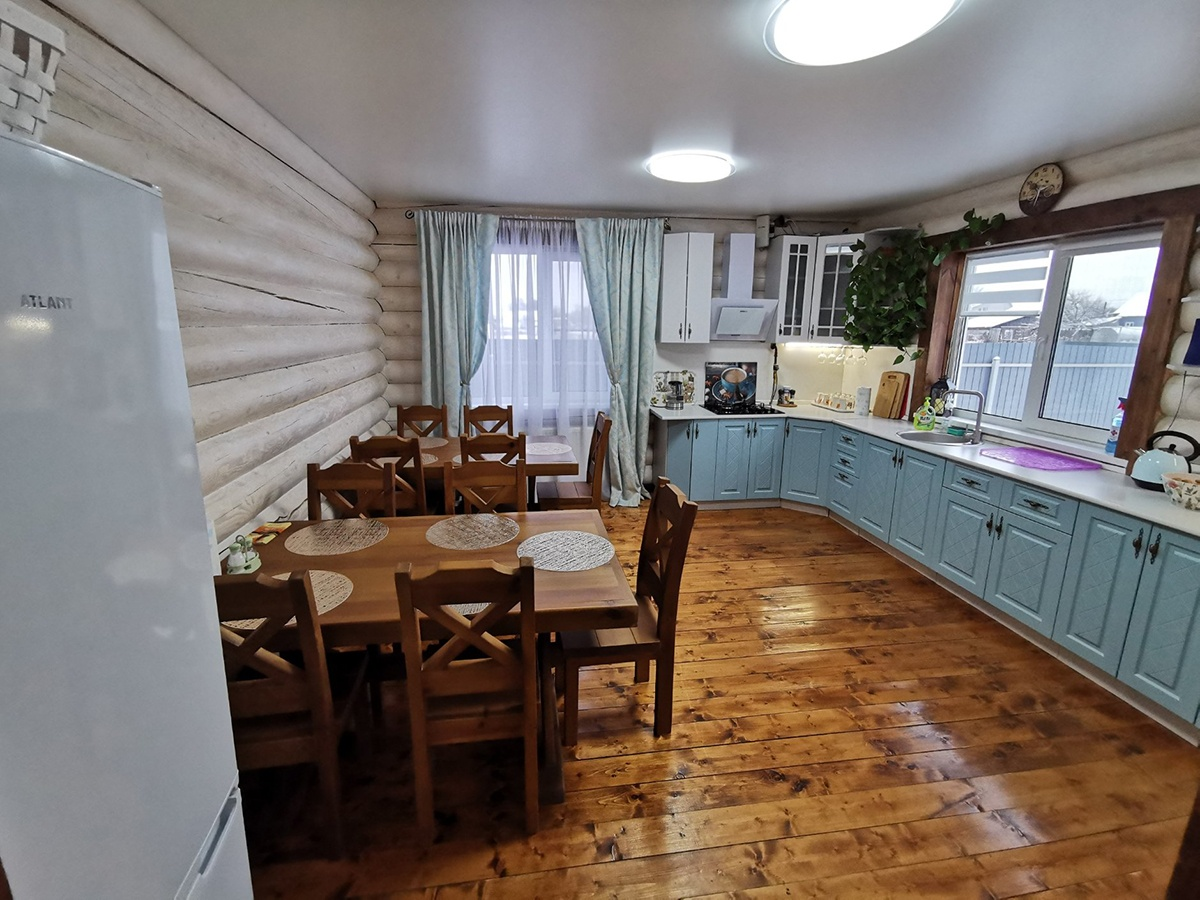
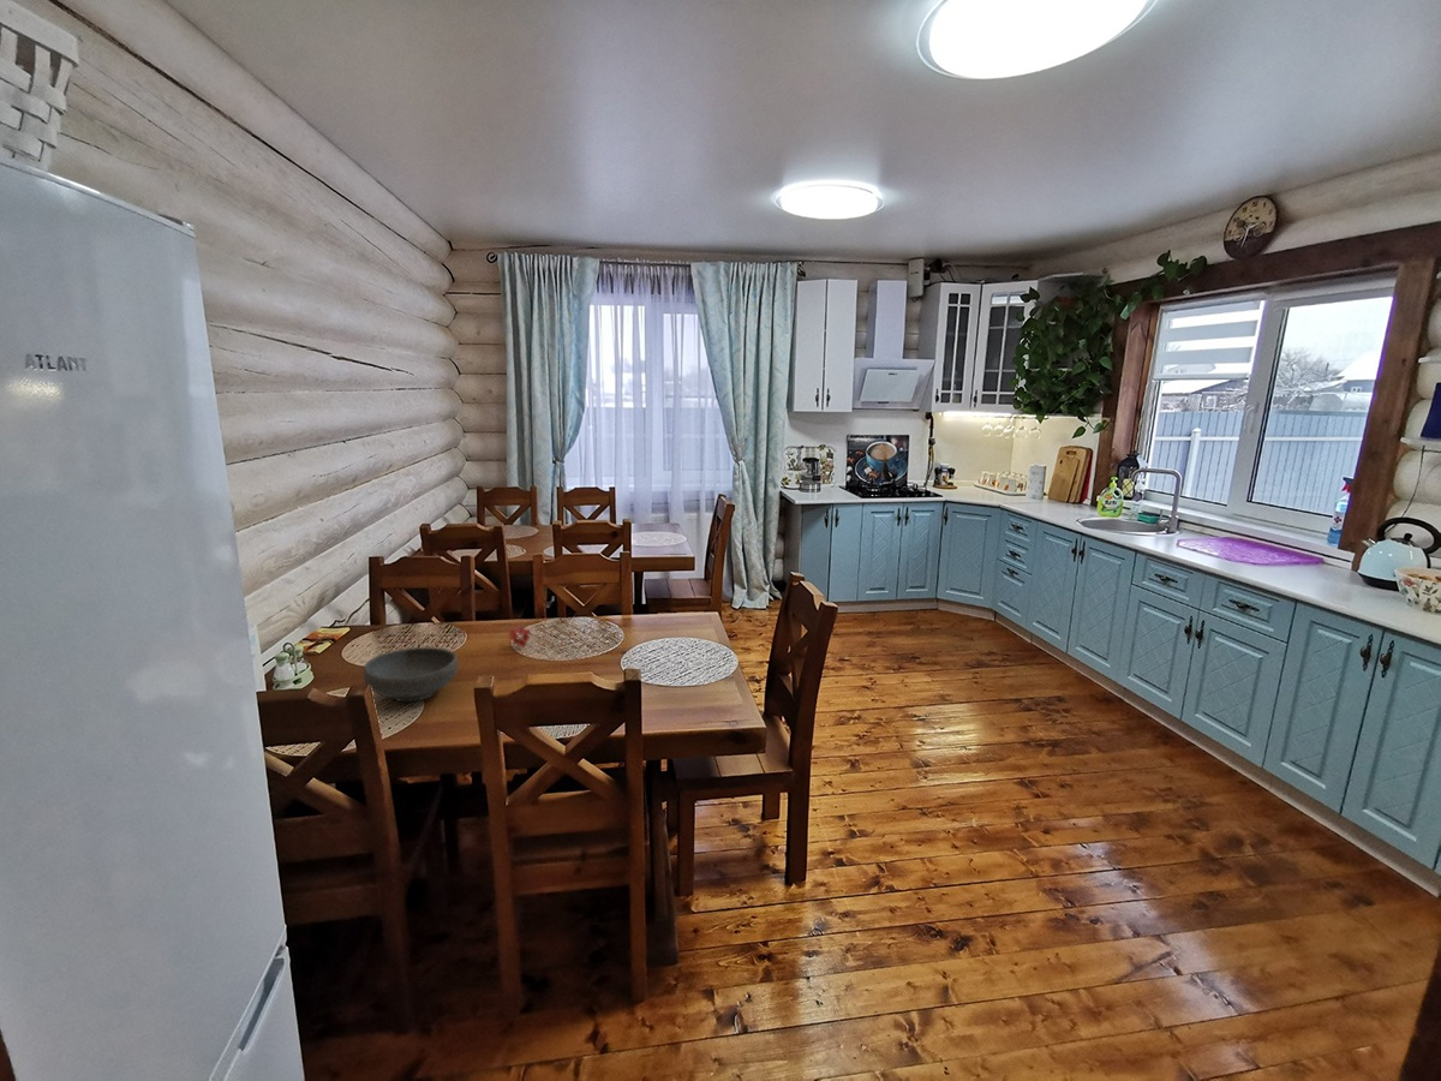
+ bowl (412, 677)
+ flower (522, 635)
